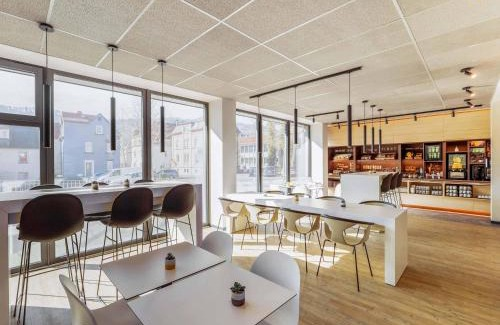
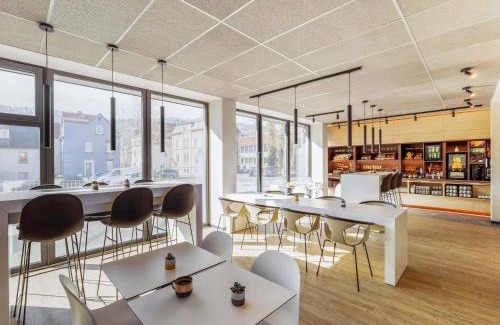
+ cup (183, 286)
